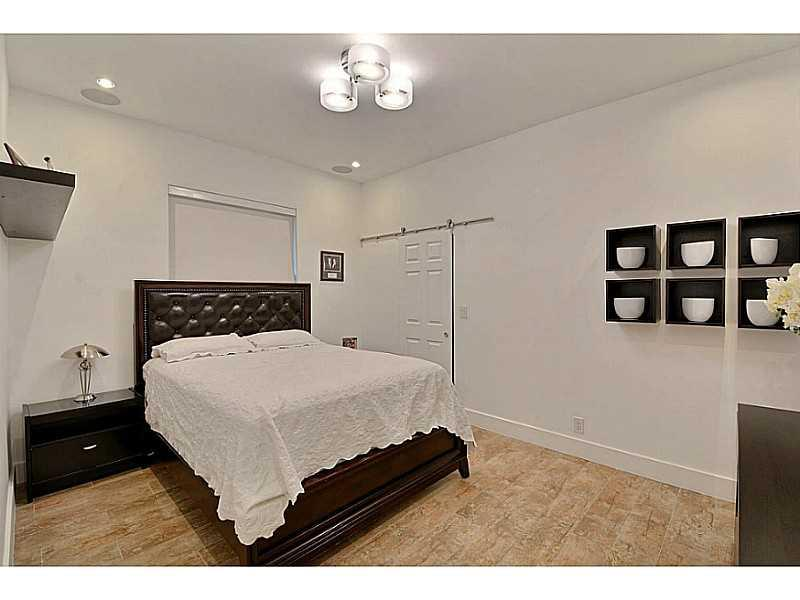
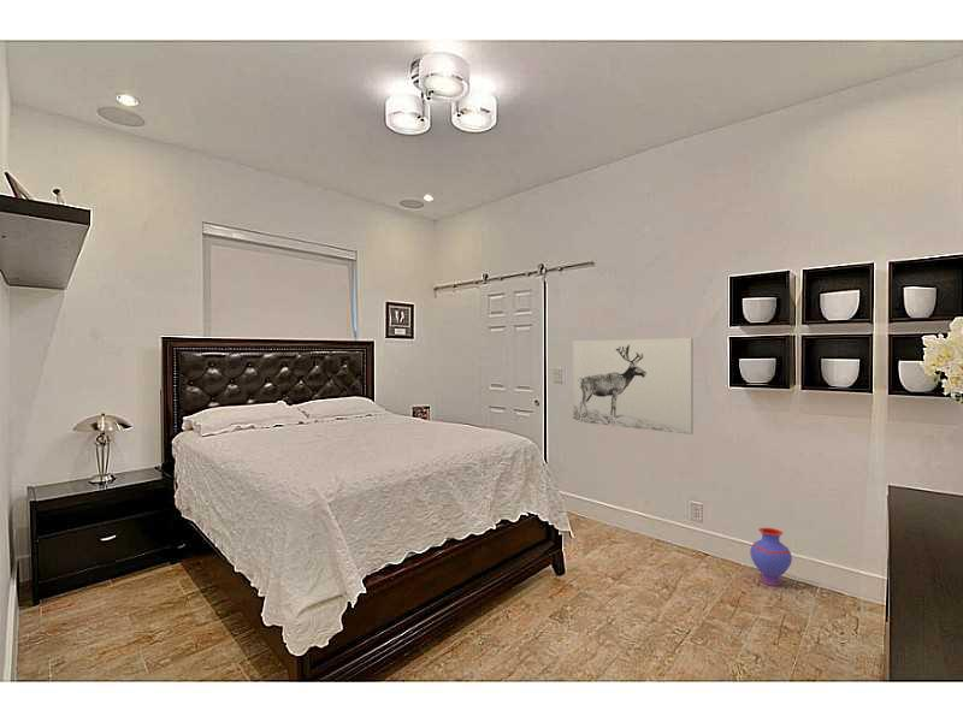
+ wall art (627, 383)
+ vase (770, 556)
